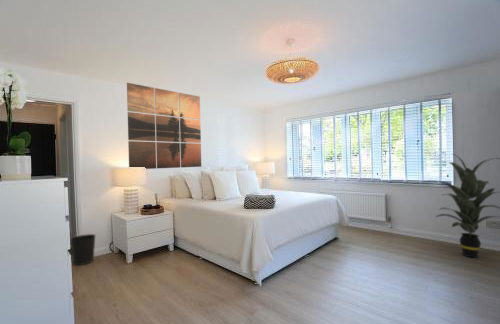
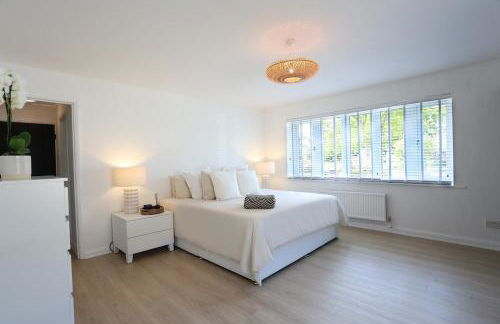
- wall art (168, 129)
- wastebasket (83, 249)
- indoor plant (464, 203)
